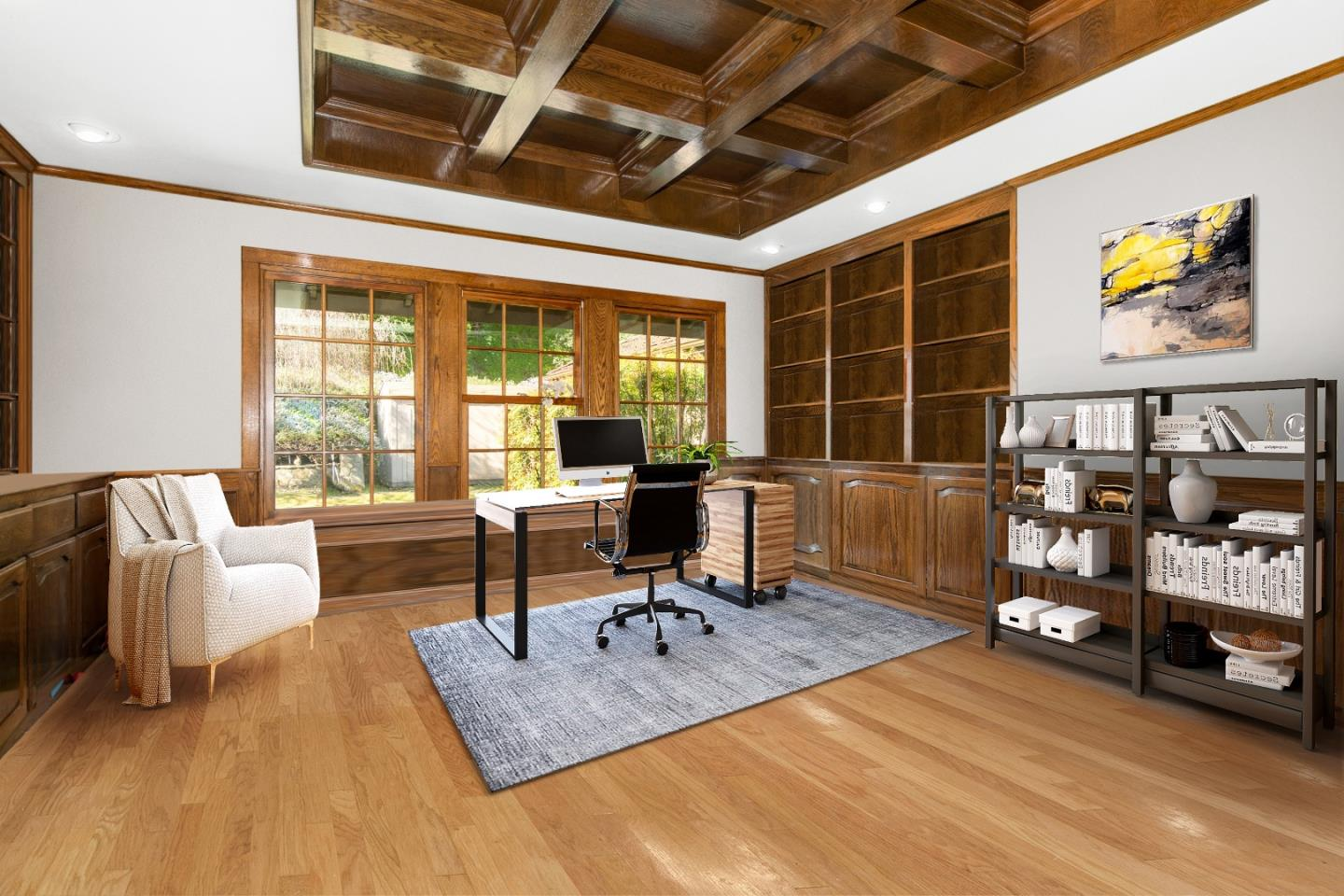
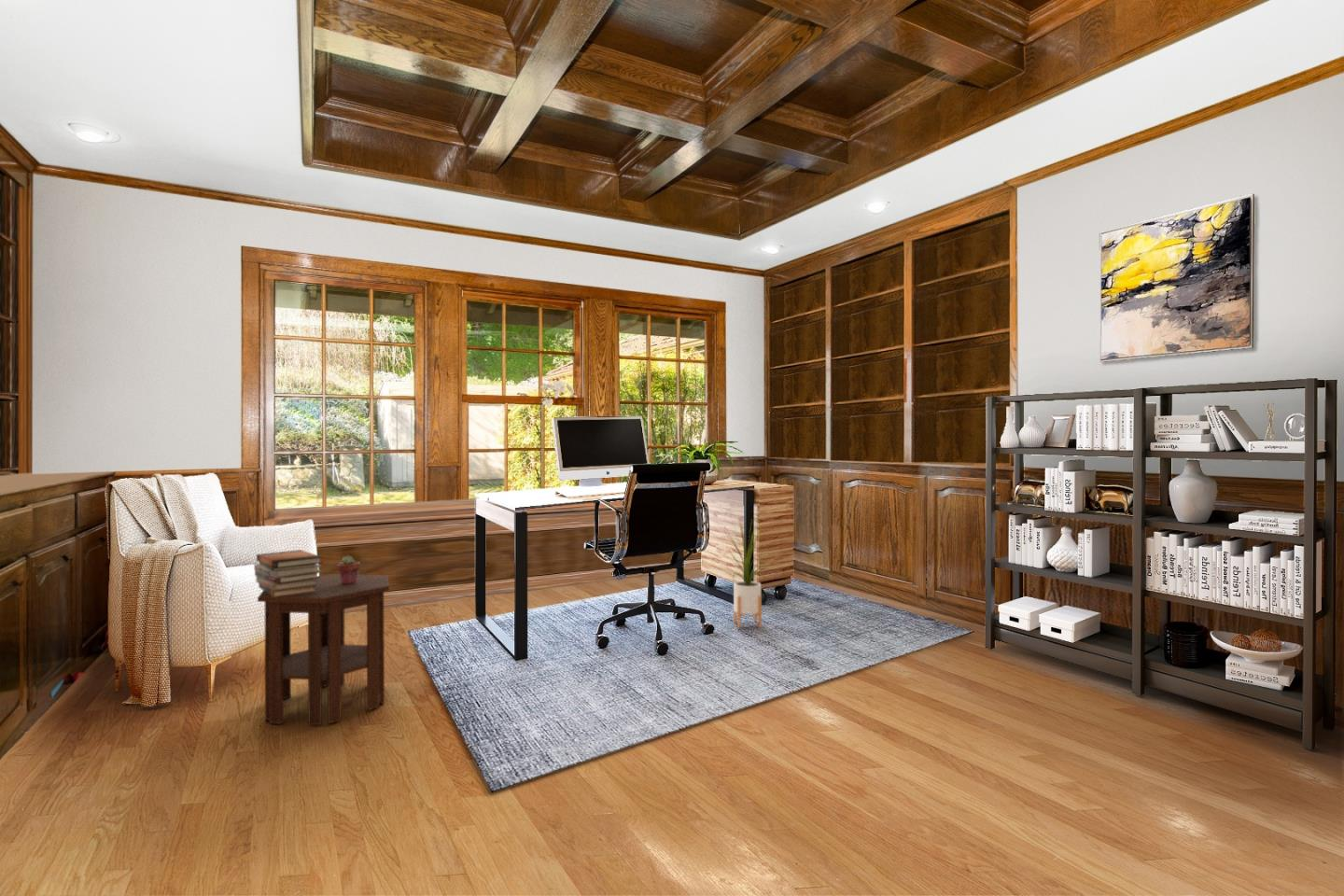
+ book stack (287, 571)
+ side table (328, 644)
+ house plant (748, 570)
+ potted succulent (348, 568)
